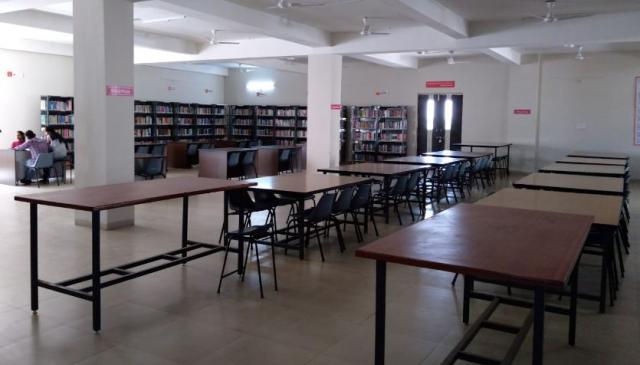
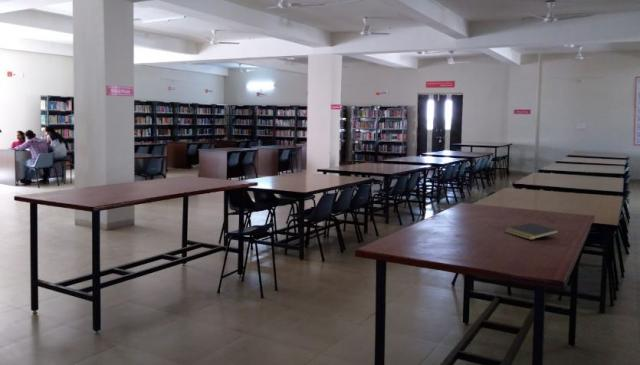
+ notepad (530, 230)
